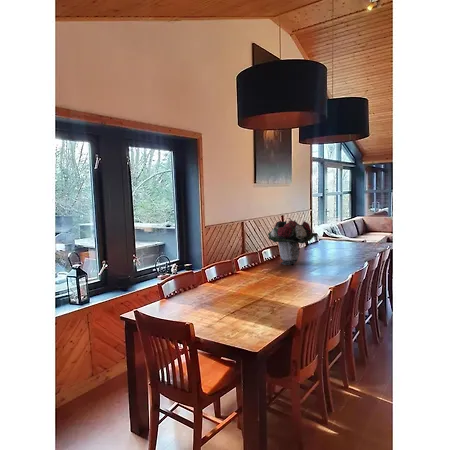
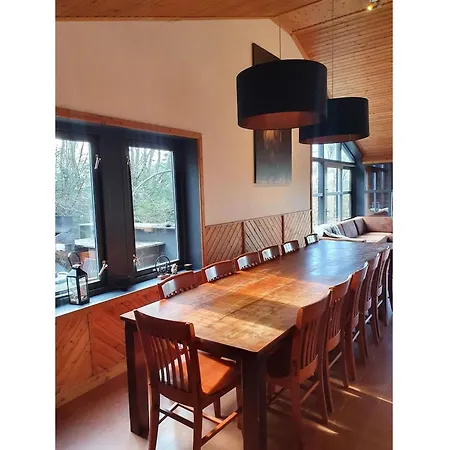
- flower arrangement (291, 240)
